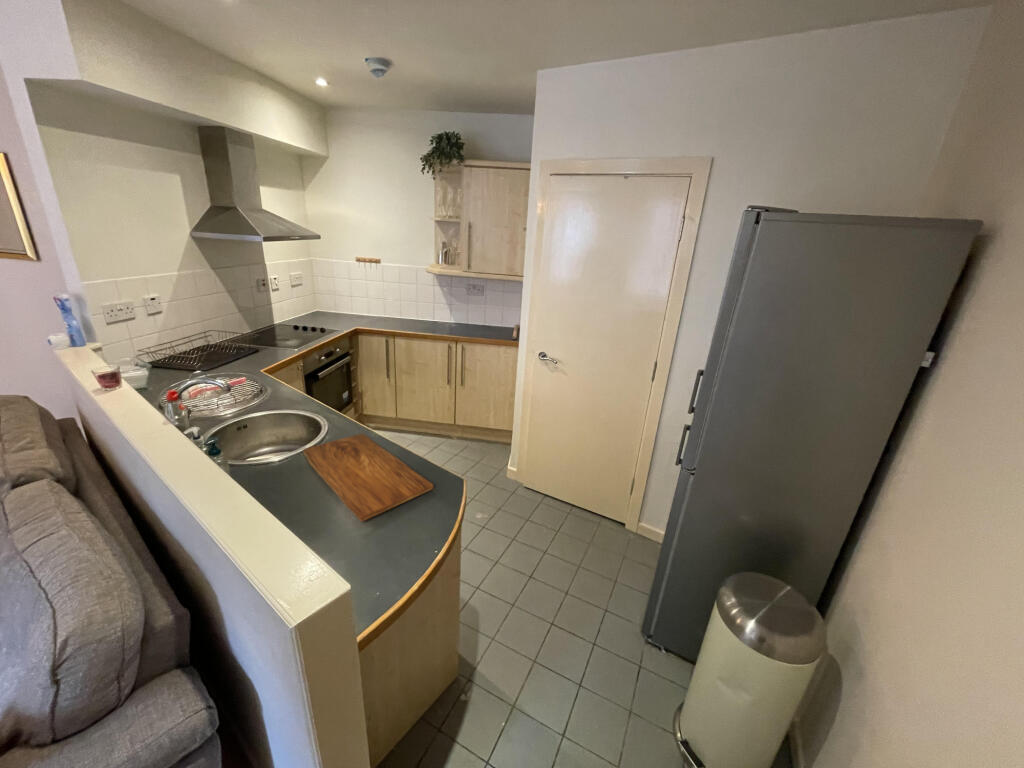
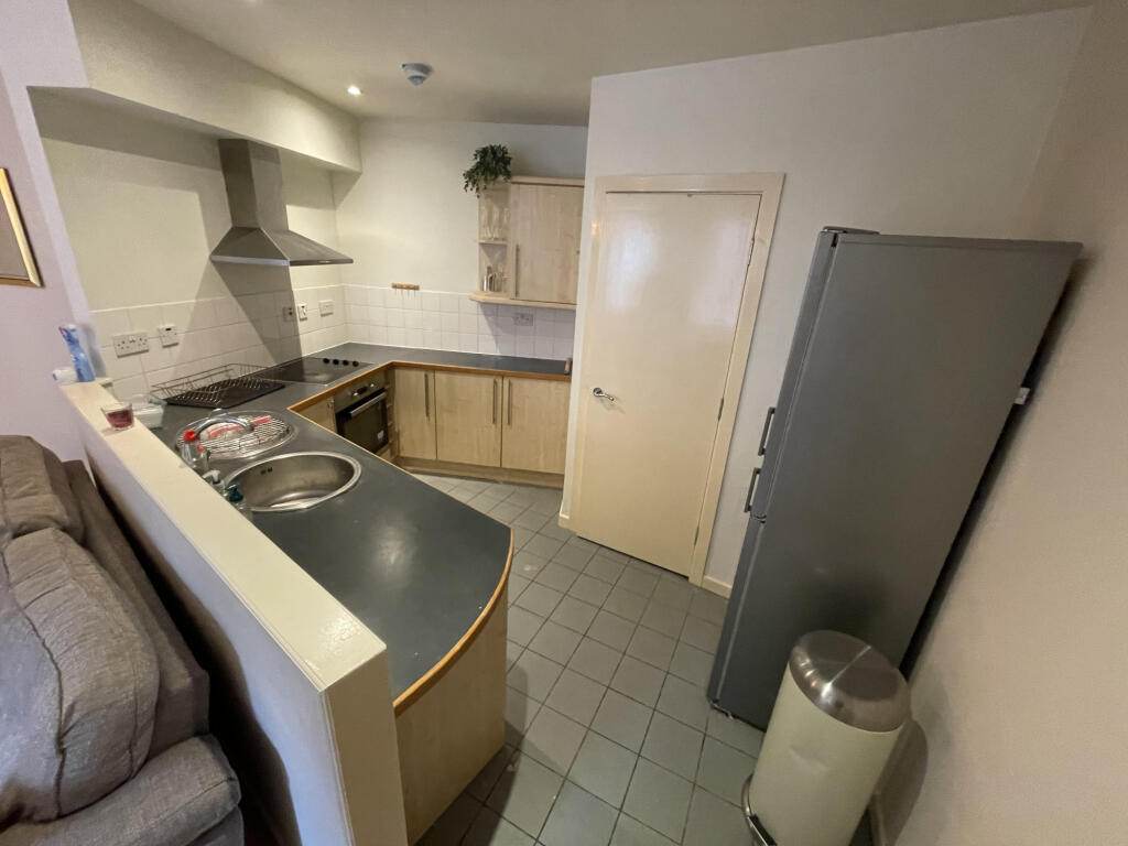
- cutting board (362, 469)
